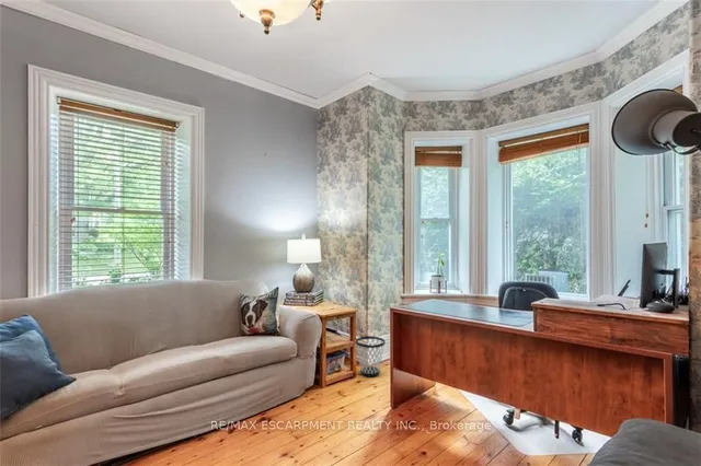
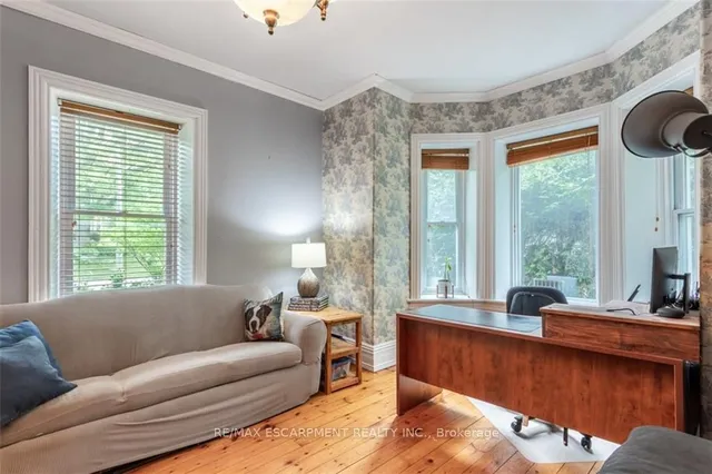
- wastebasket (371, 357)
